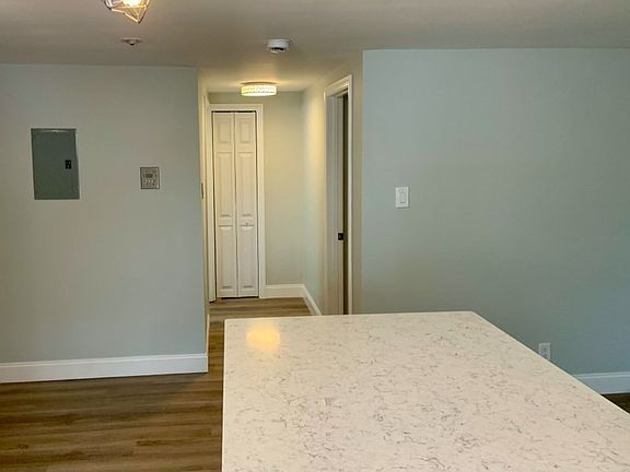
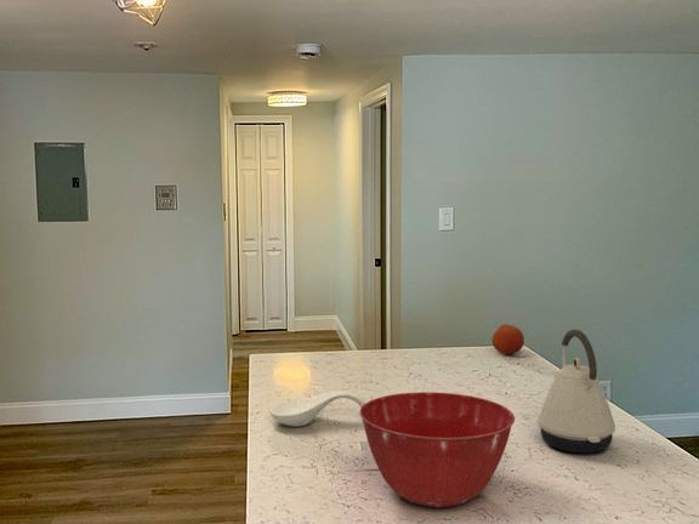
+ spoon rest (319, 406)
+ kettle (575, 386)
+ fruit (507, 338)
+ mixing bowl (436, 451)
